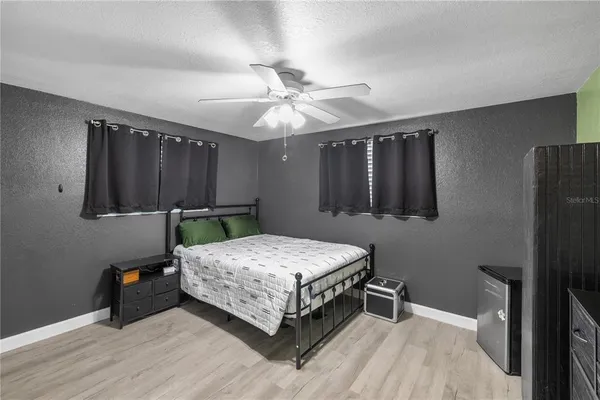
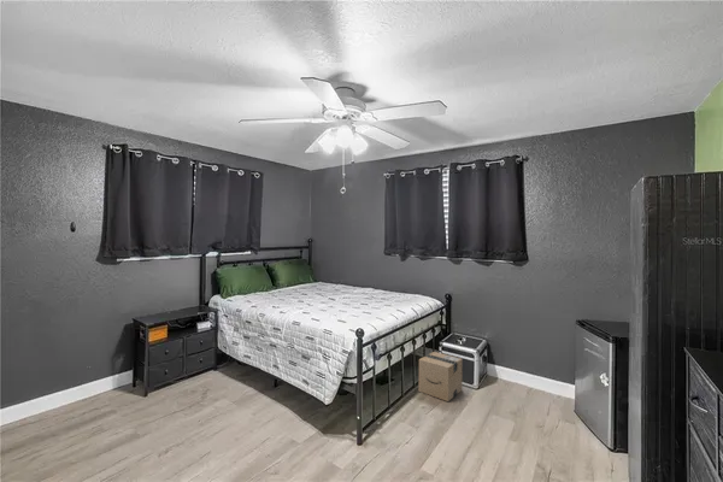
+ cardboard box (440, 375)
